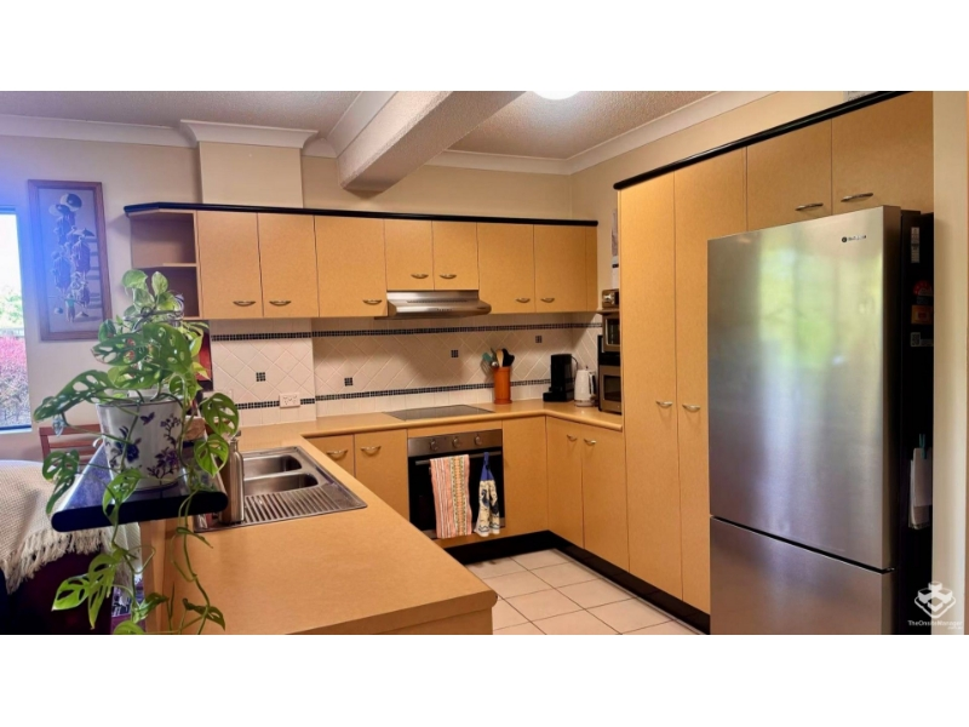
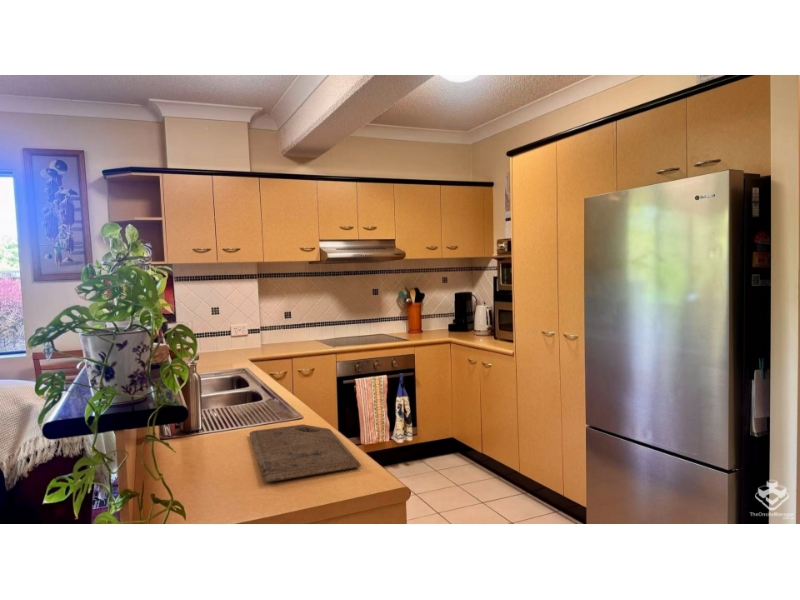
+ cutting board (299, 447)
